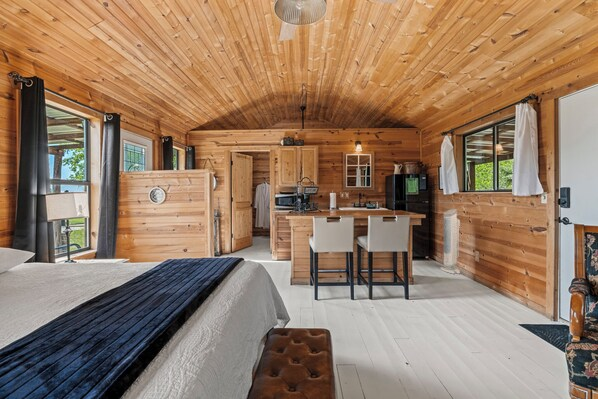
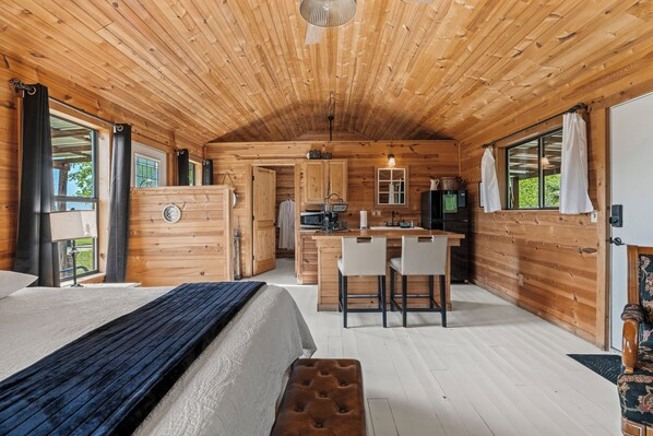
- air purifier (450, 239)
